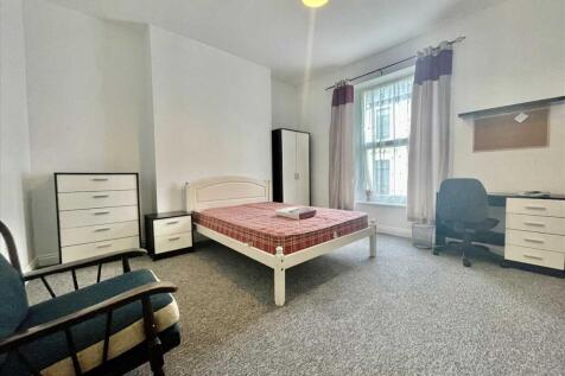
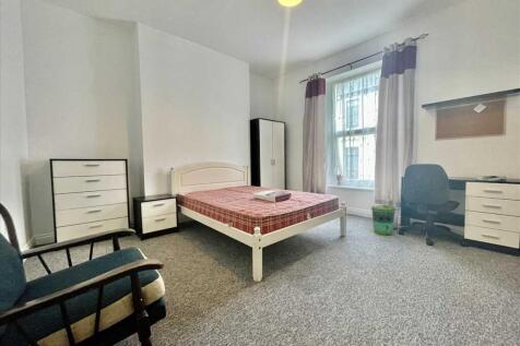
+ trash can (382, 219)
